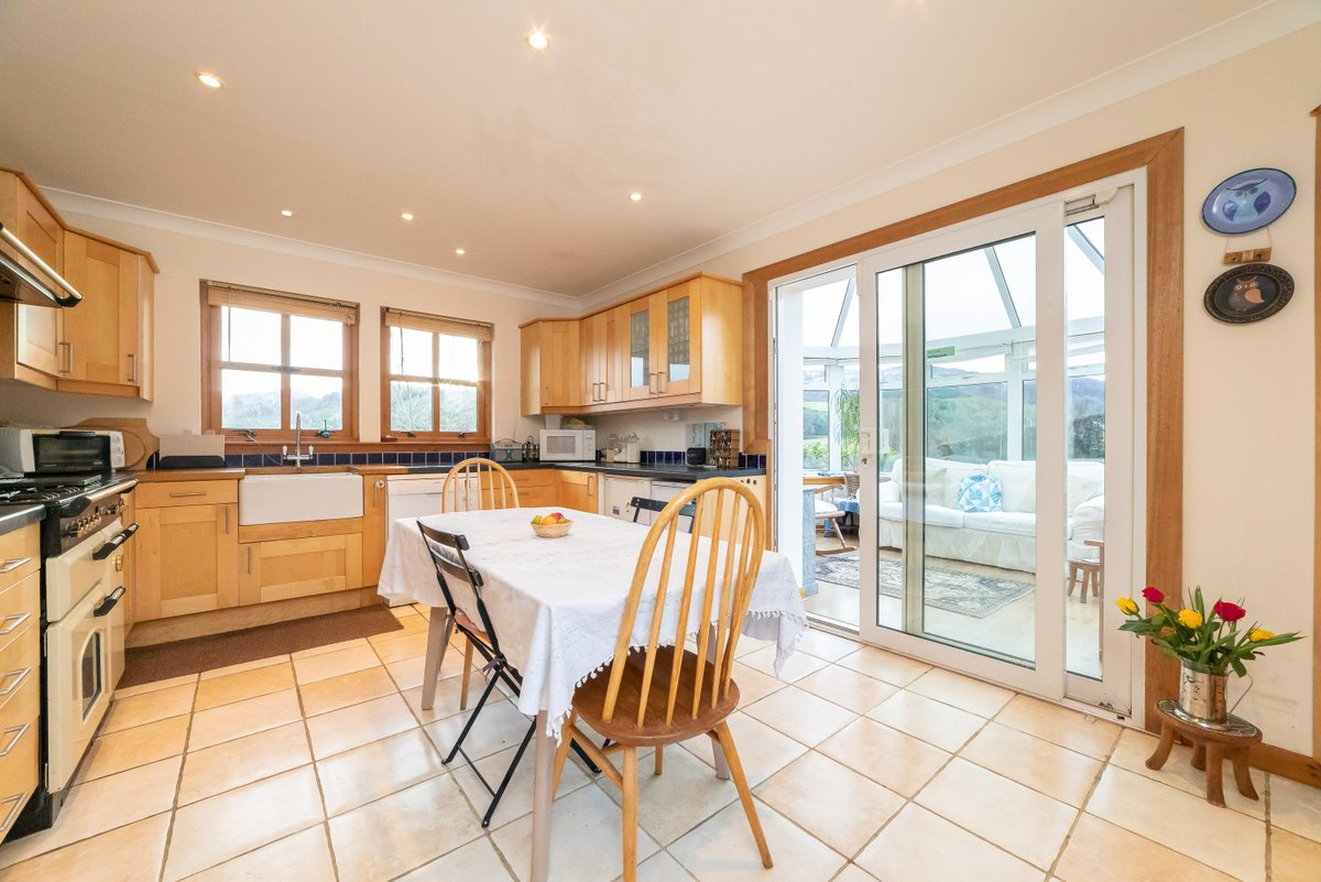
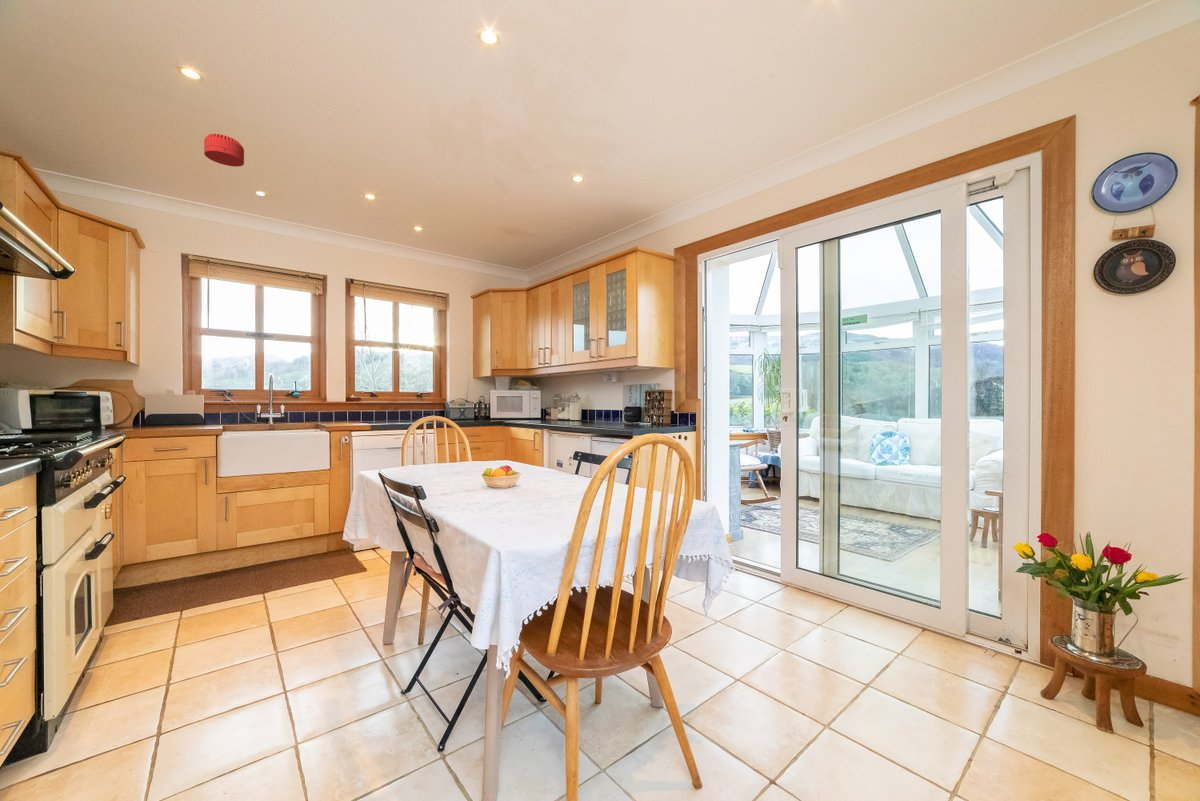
+ smoke detector (224, 149)
